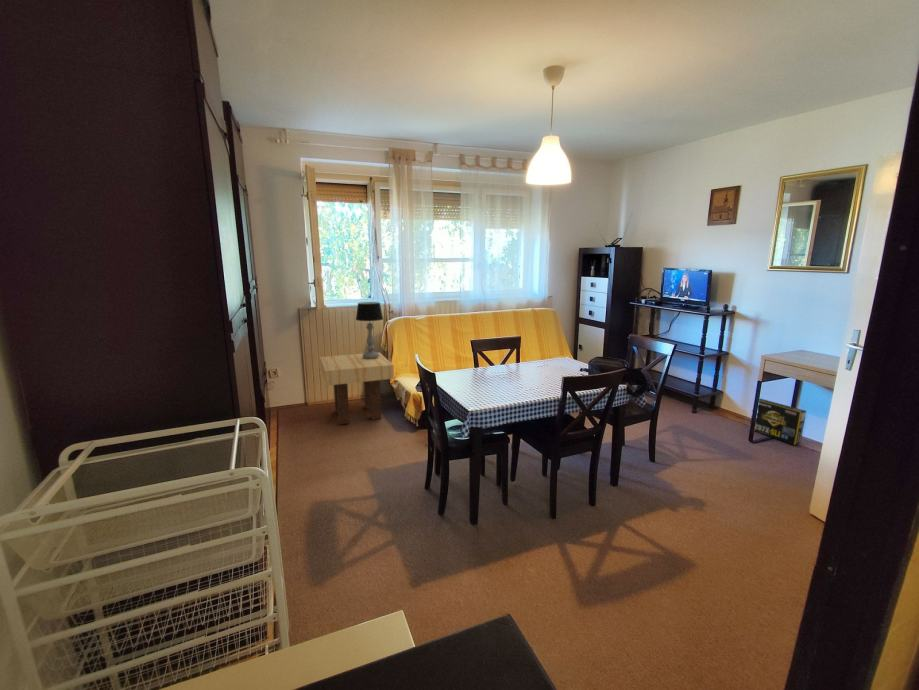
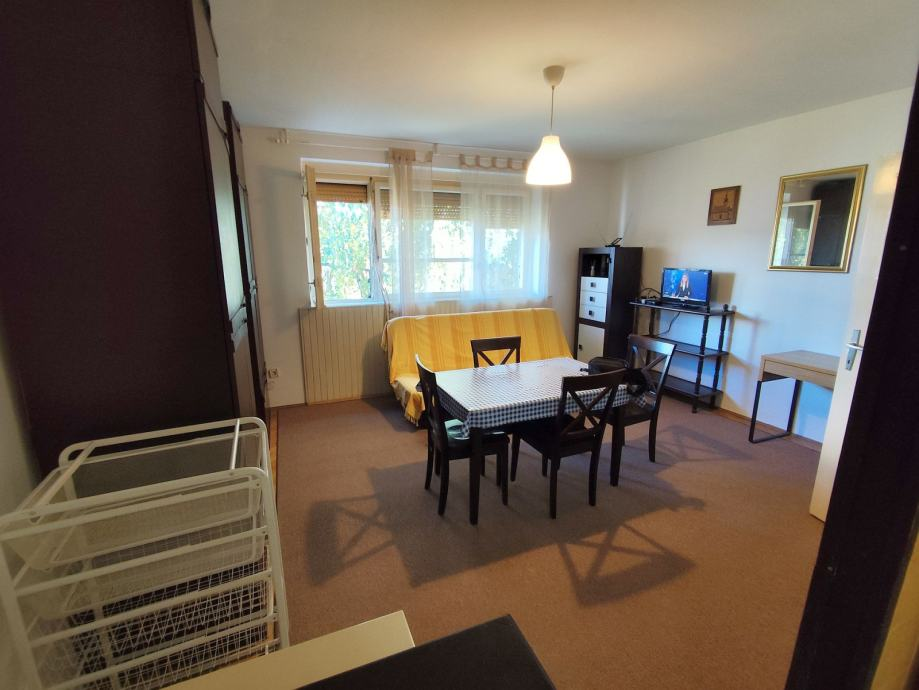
- side table (355, 382)
- box (776, 420)
- table lamp (370, 330)
